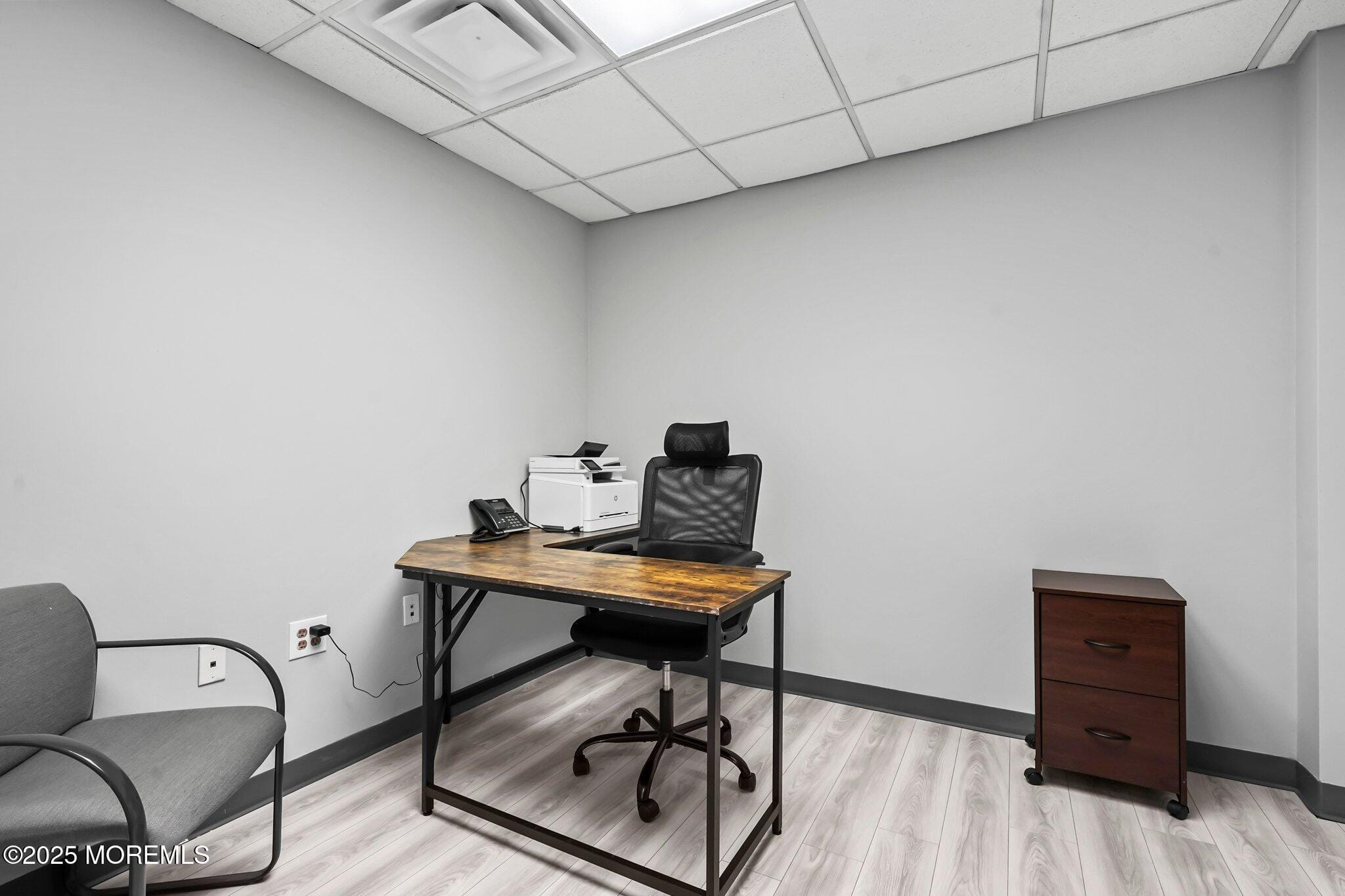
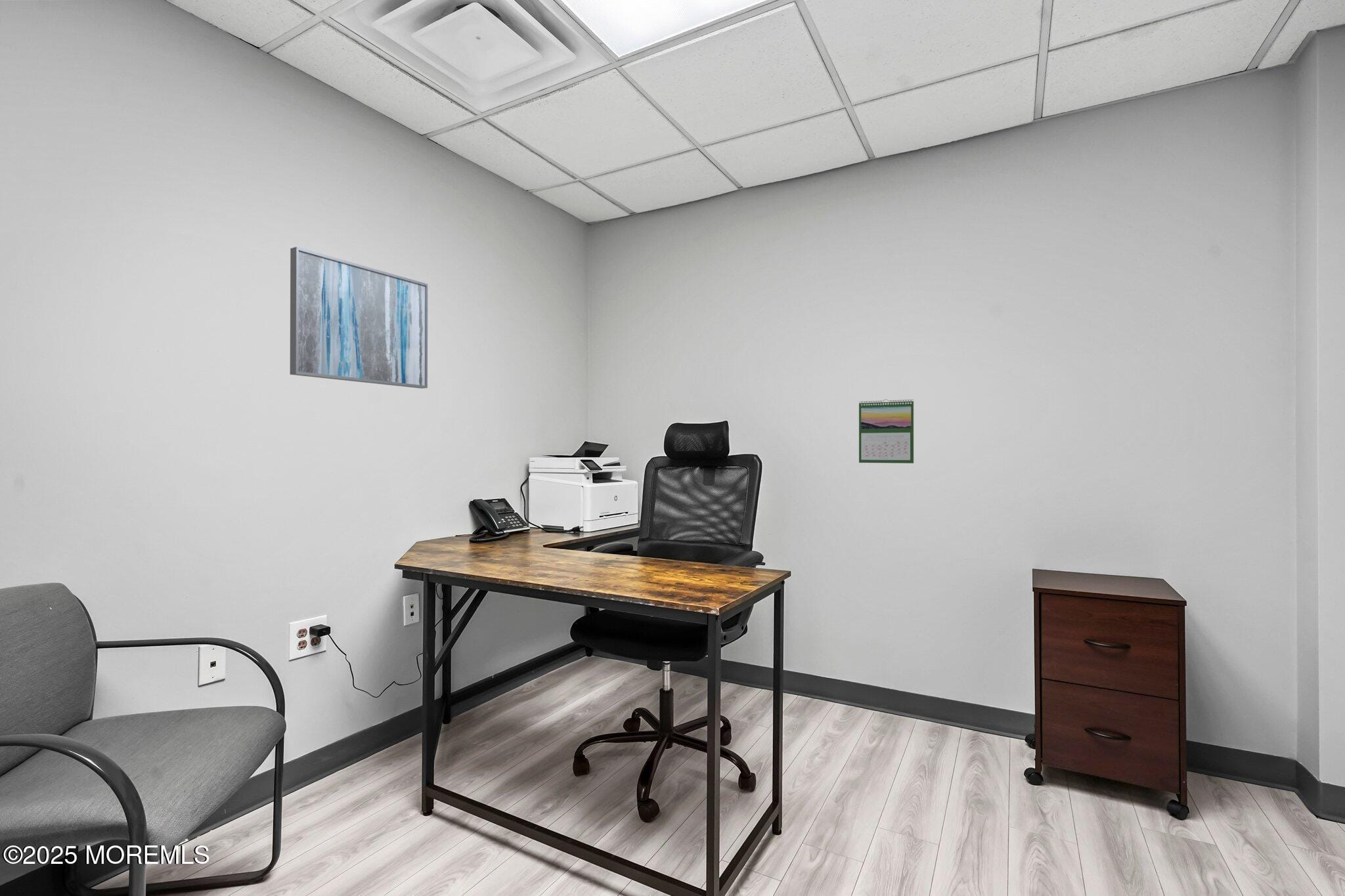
+ wall art (365, 324)
+ calendar (885, 431)
